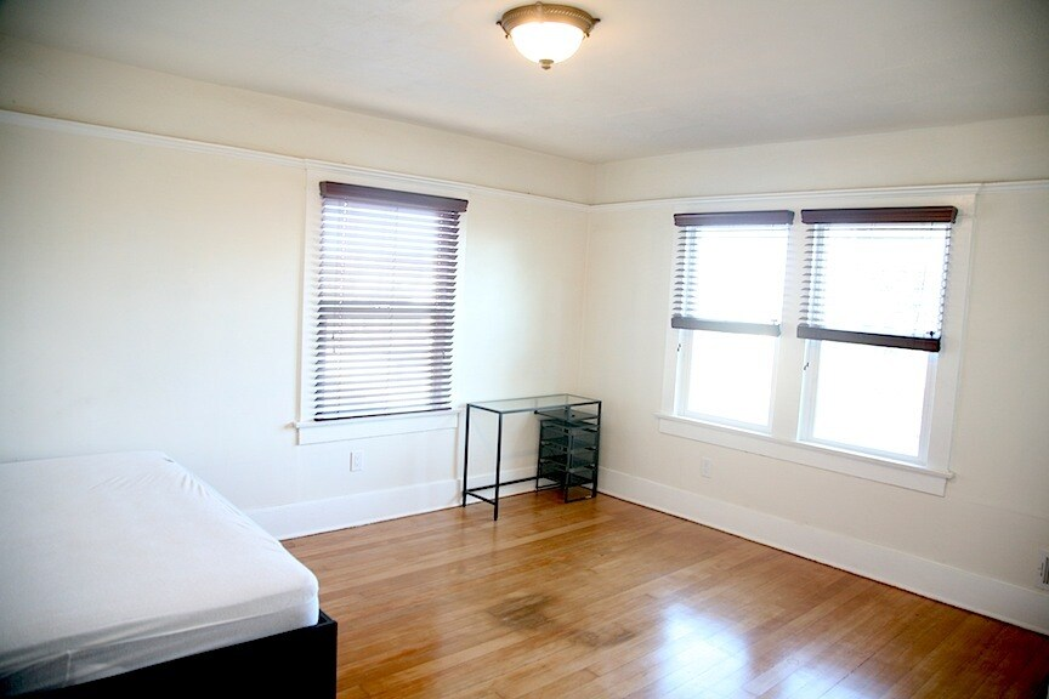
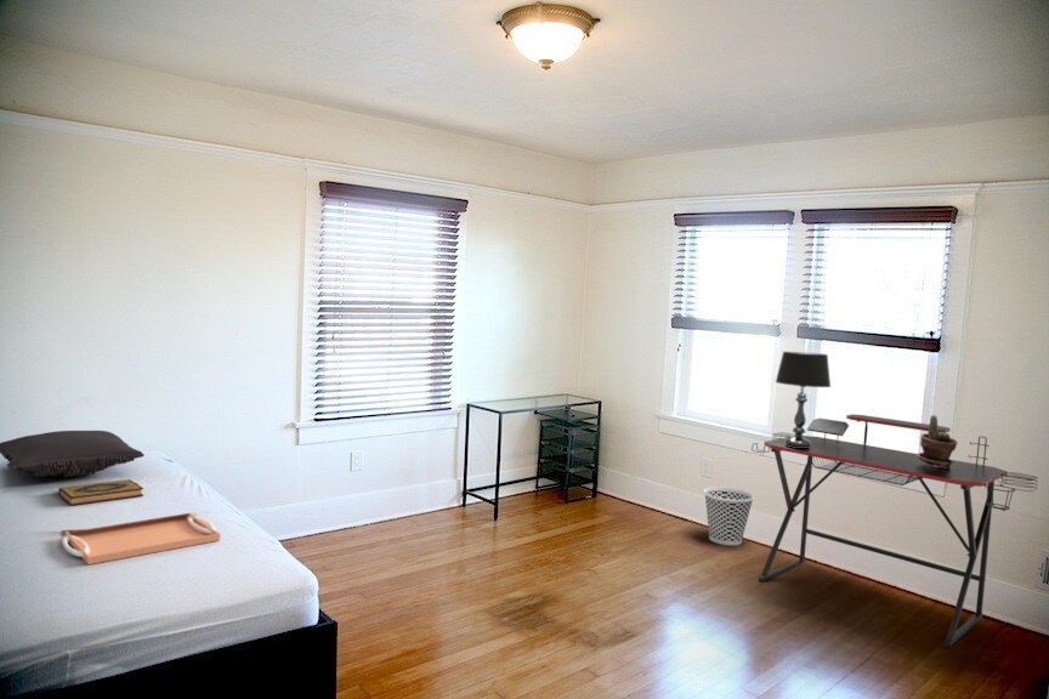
+ hardback book (101, 491)
+ desk (880, 481)
+ table lamp (801, 399)
+ potted plant (937, 439)
+ wastebasket (726, 516)
+ pillow (68, 451)
+ serving tray (141, 534)
